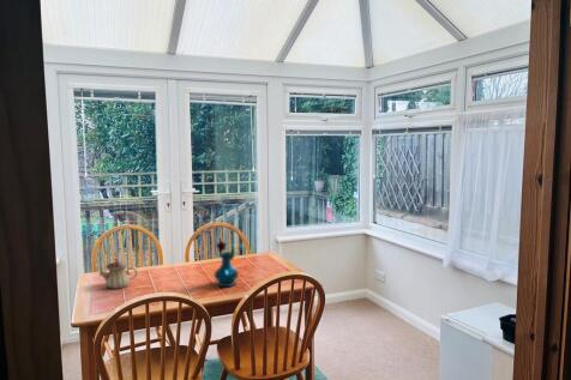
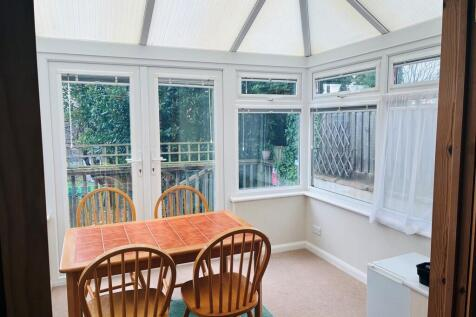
- teapot (119, 271)
- vase (227, 261)
